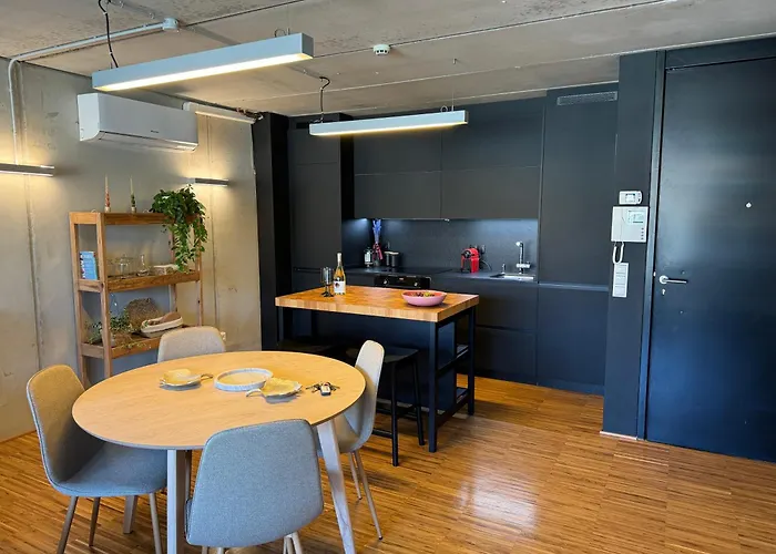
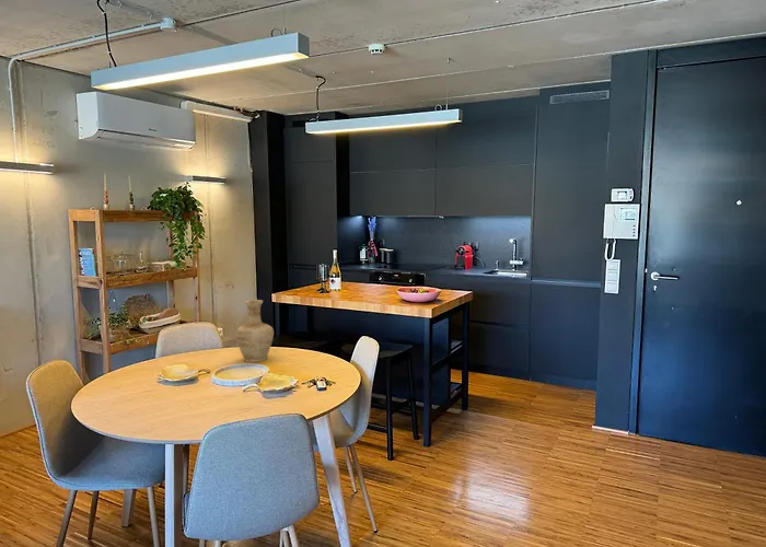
+ vase (254, 329)
